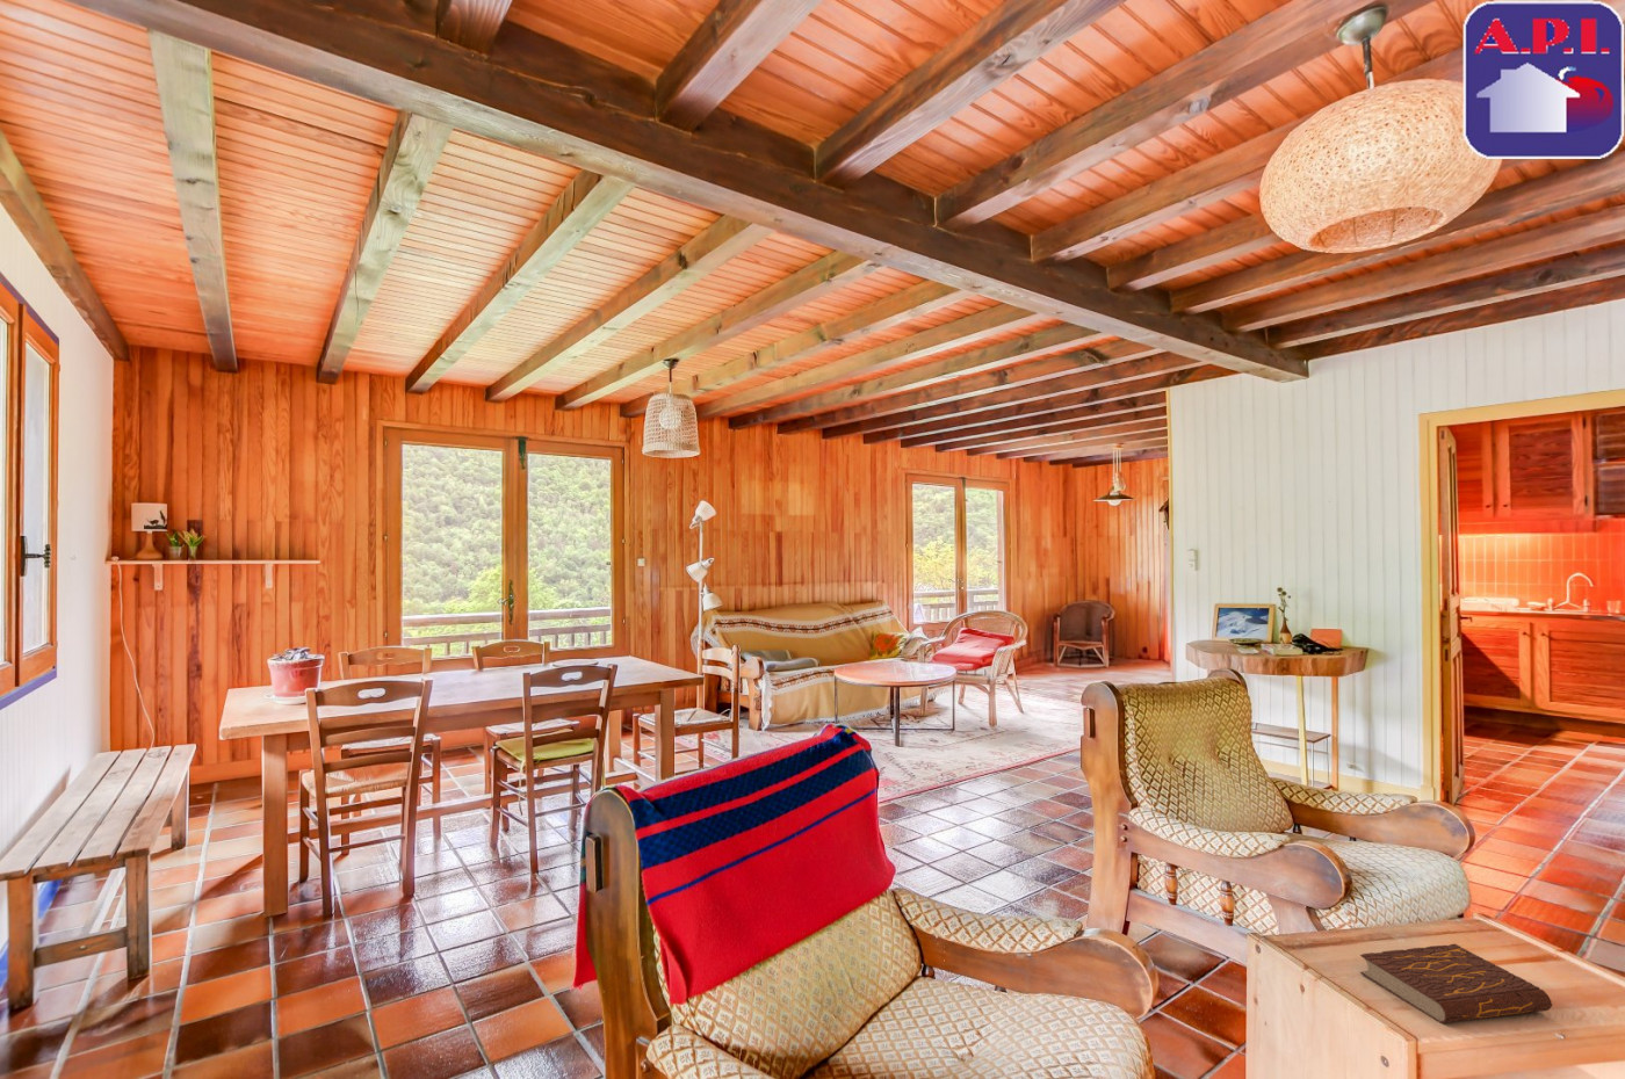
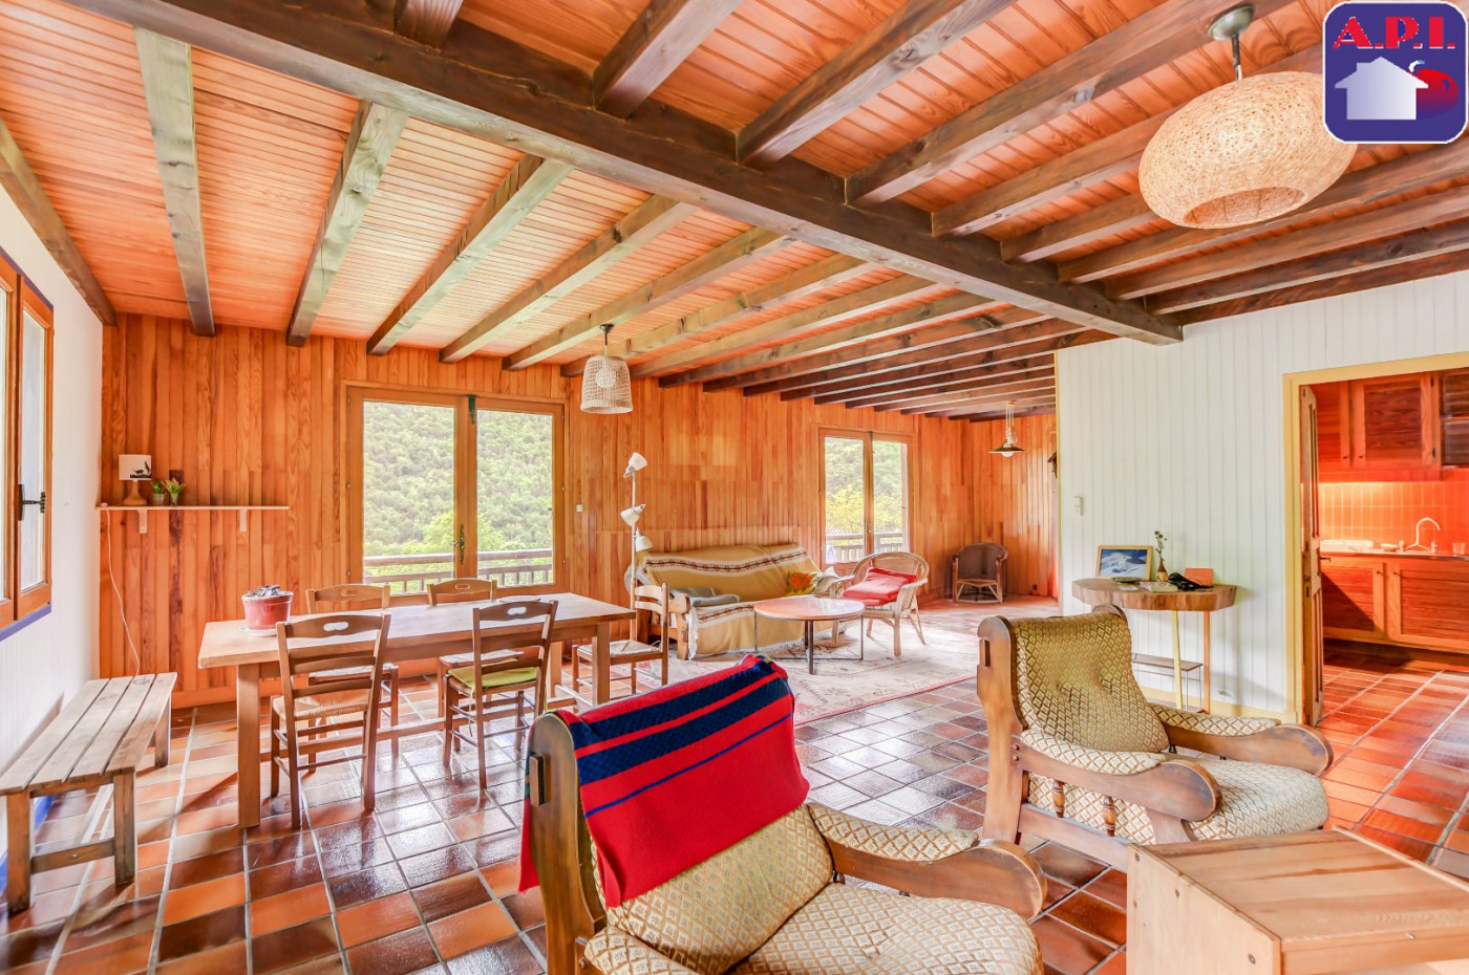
- book (1450, 983)
